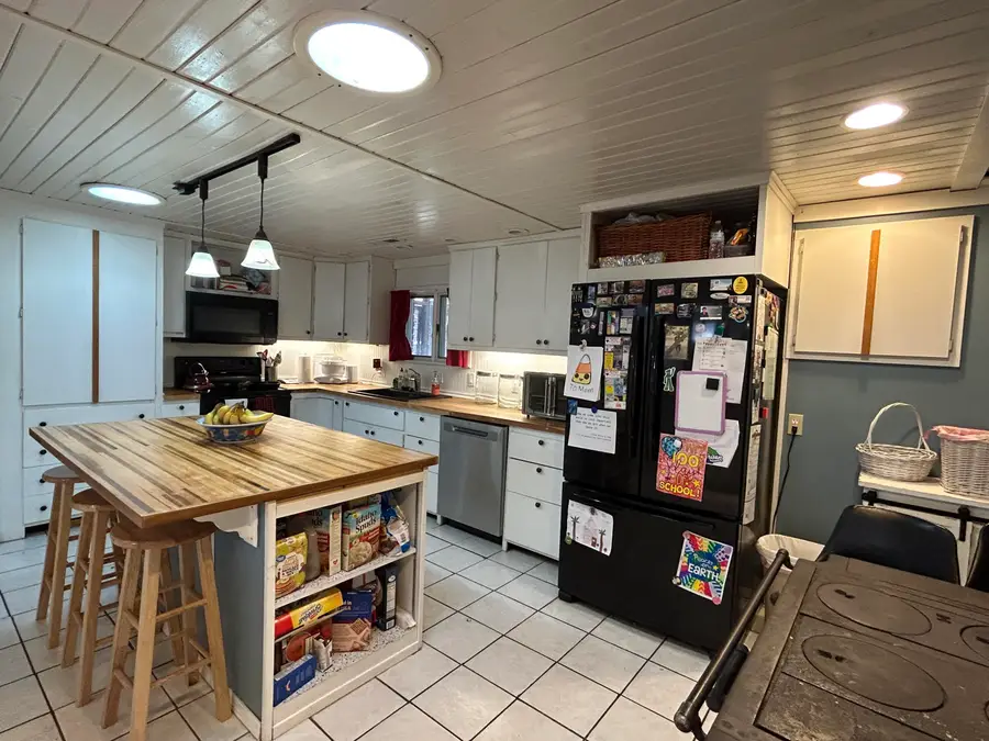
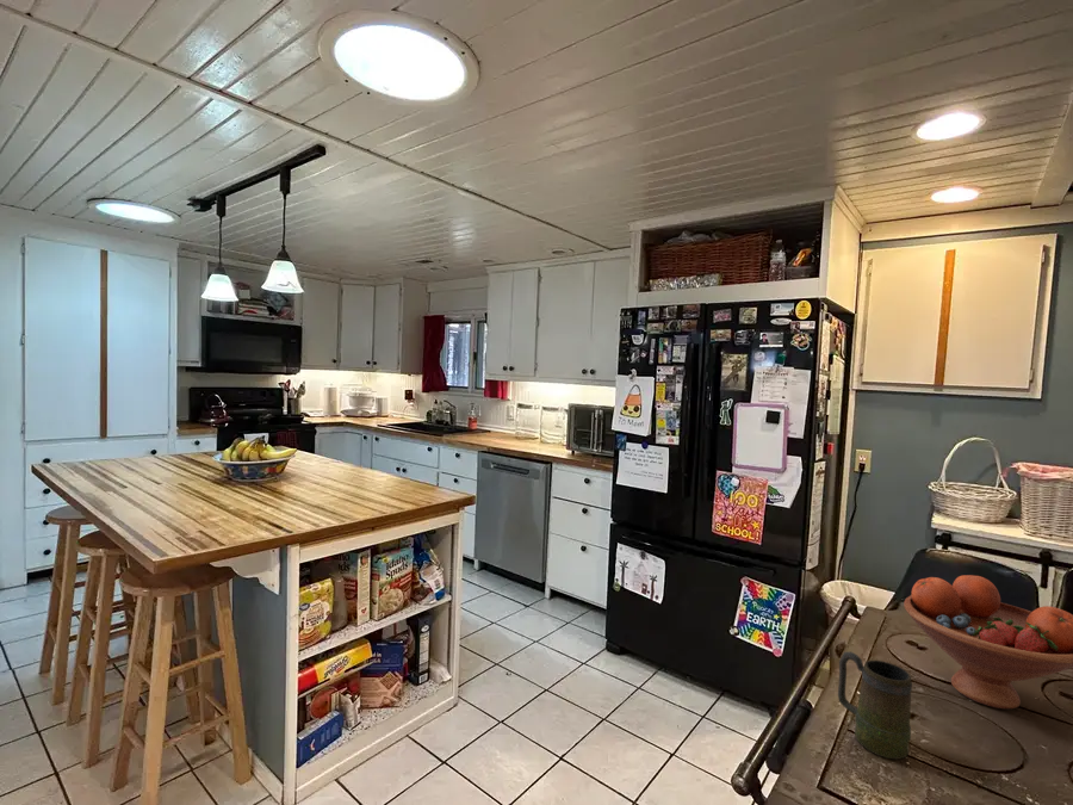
+ mug (873, 700)
+ fruit bowl (988, 643)
